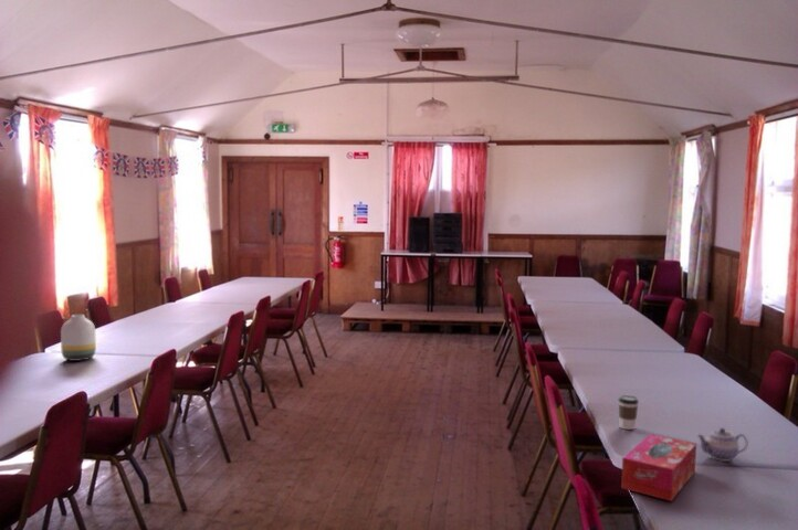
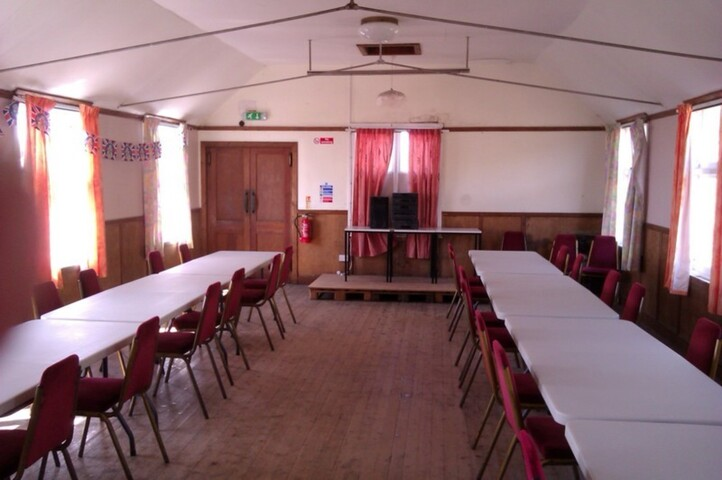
- vase (77, 337)
- tissue box (660, 465)
- teapot (722, 443)
- coffee cup (628, 412)
